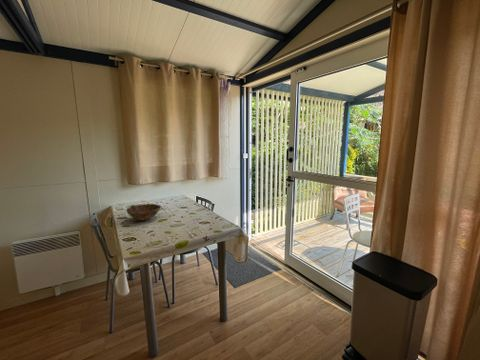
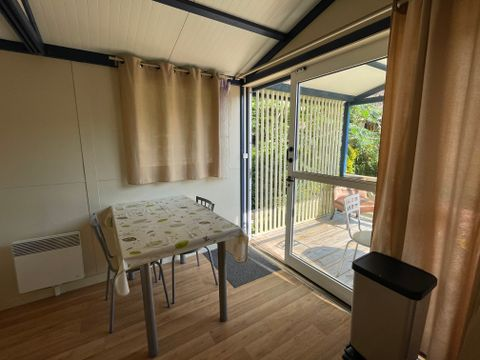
- bowl (144, 213)
